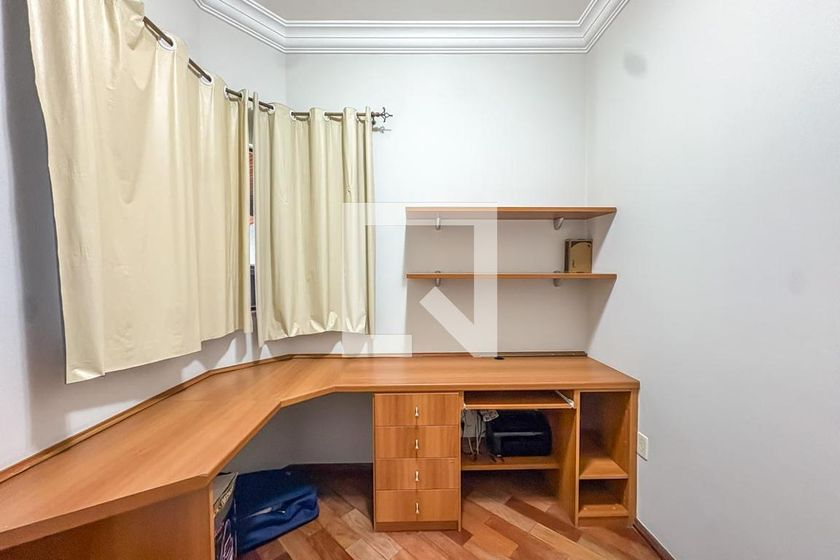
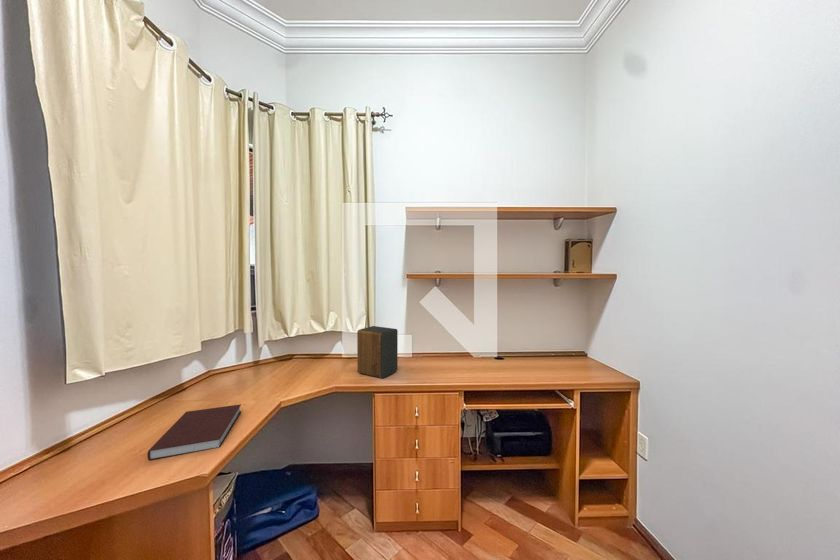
+ notebook (201, 428)
+ speaker (377, 350)
